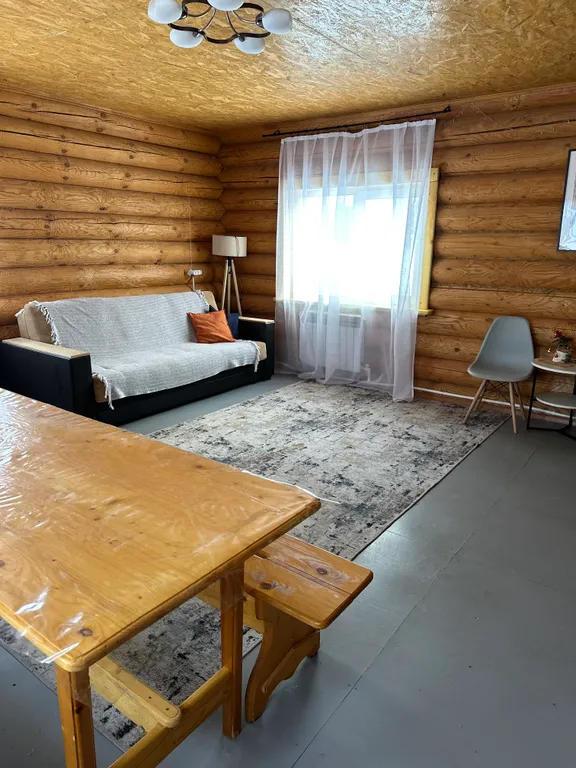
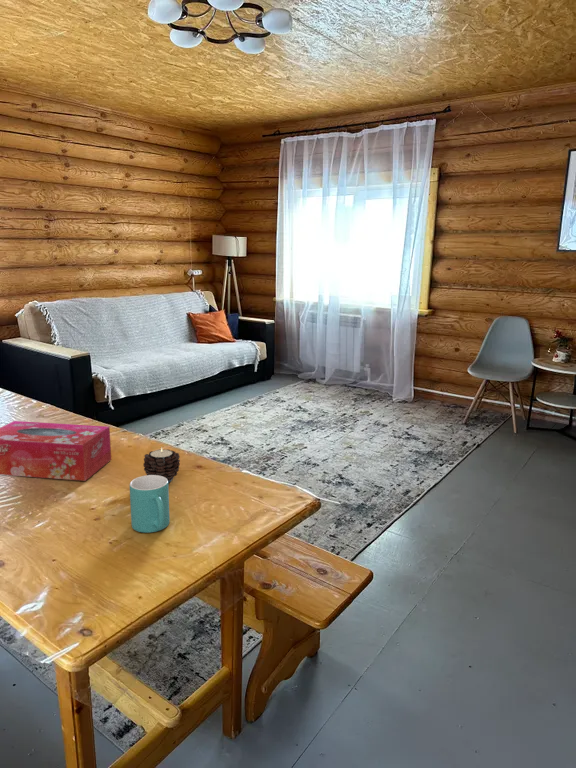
+ tissue box (47, 449)
+ candle (161, 463)
+ mug (152, 506)
